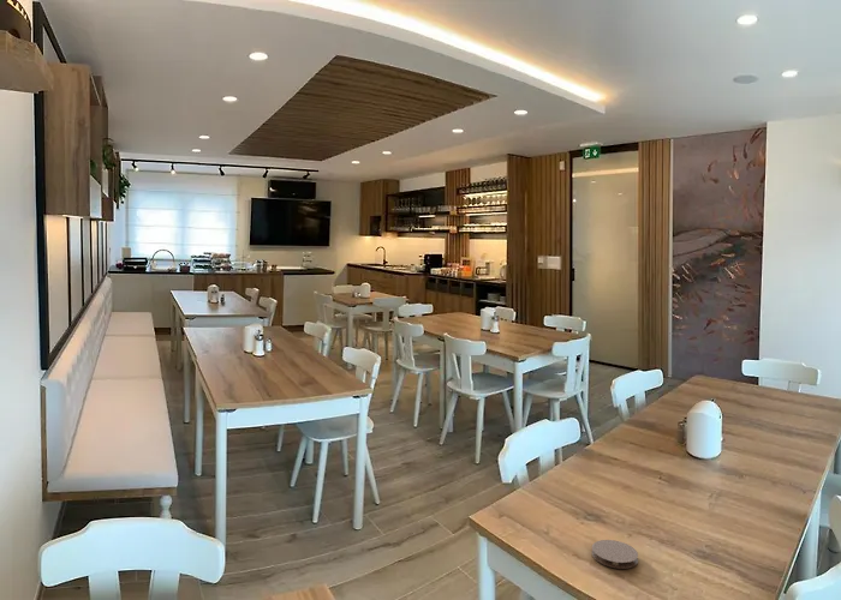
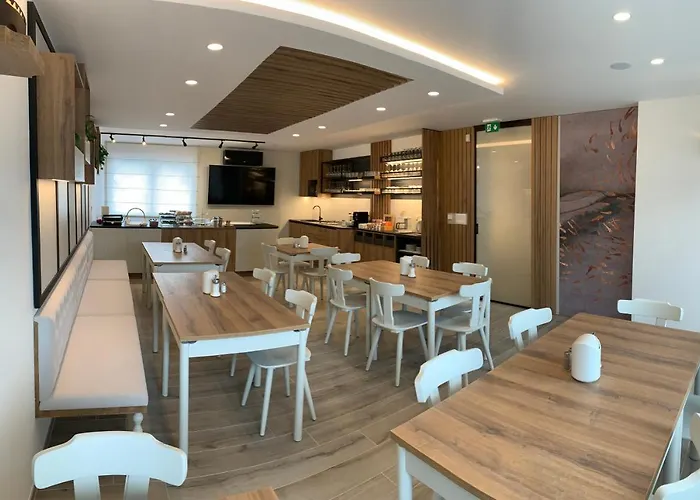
- coaster (614, 553)
